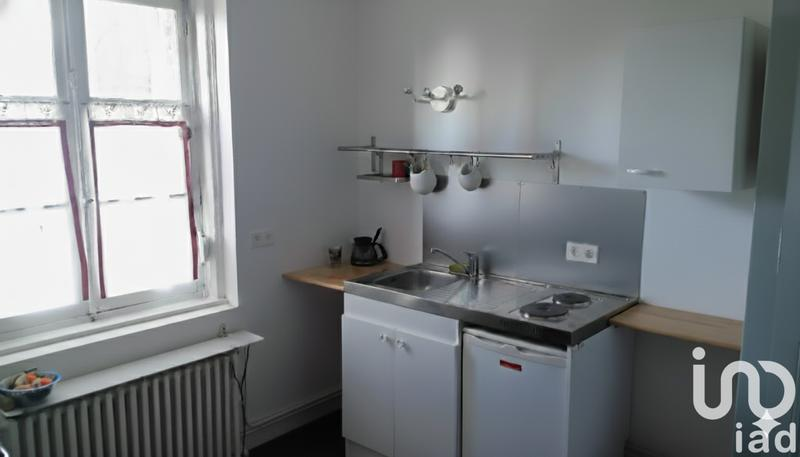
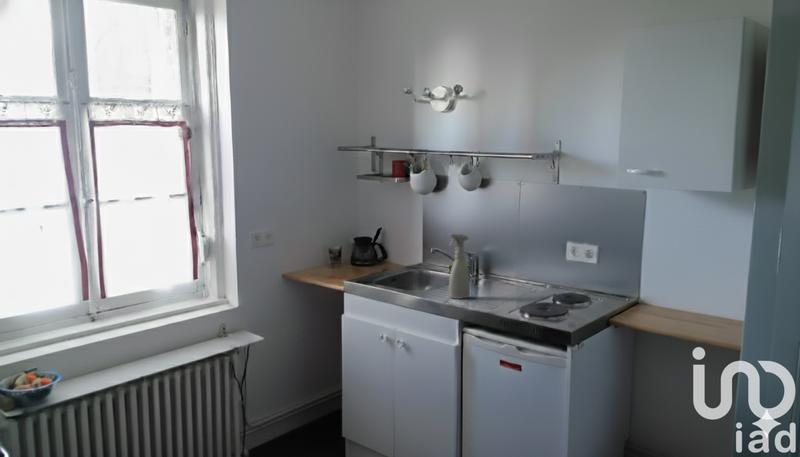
+ spray bottle (459, 265)
